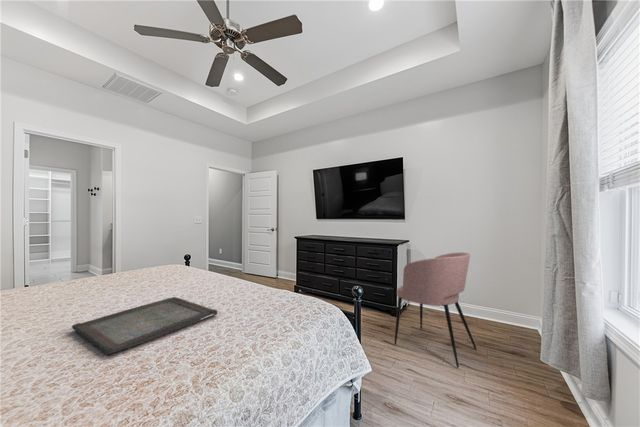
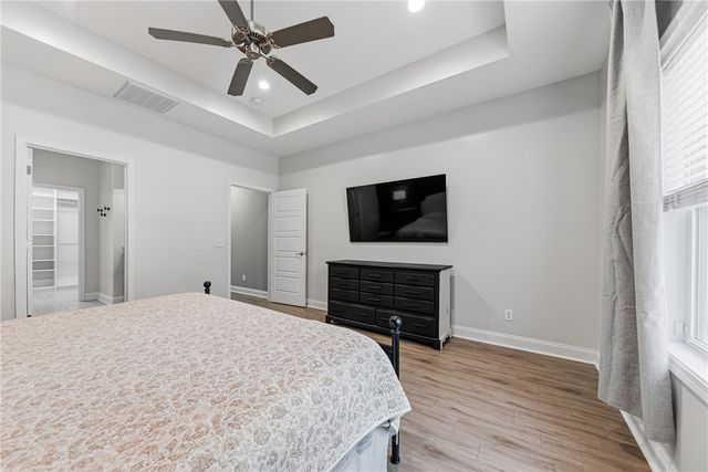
- armchair (433, 298)
- serving tray (149, 318)
